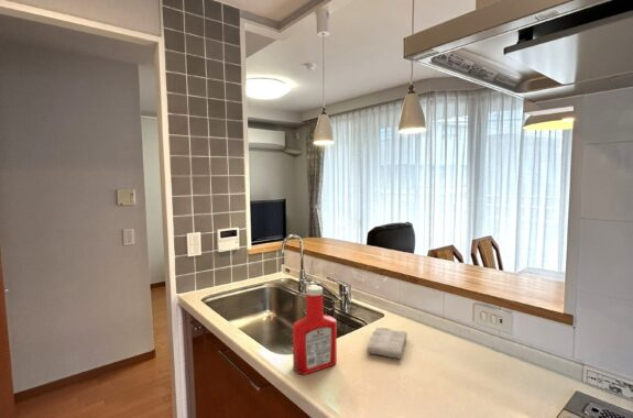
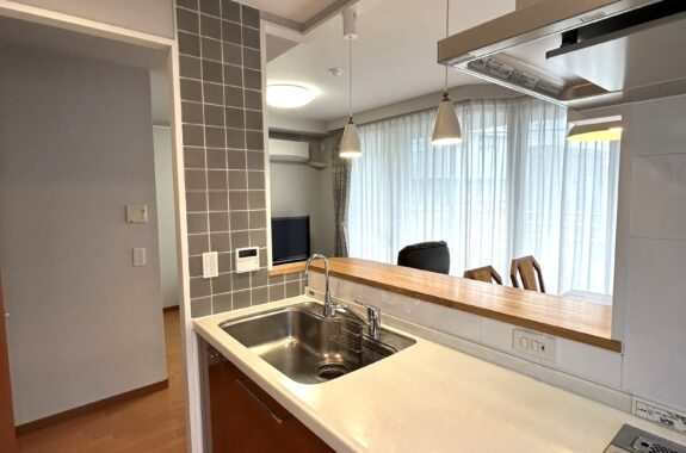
- soap bottle (315, 327)
- washcloth (388, 341)
